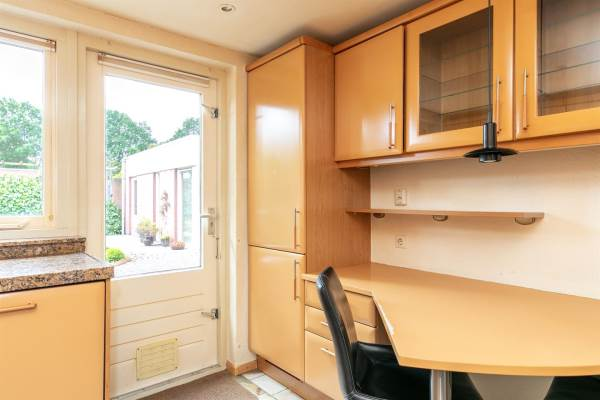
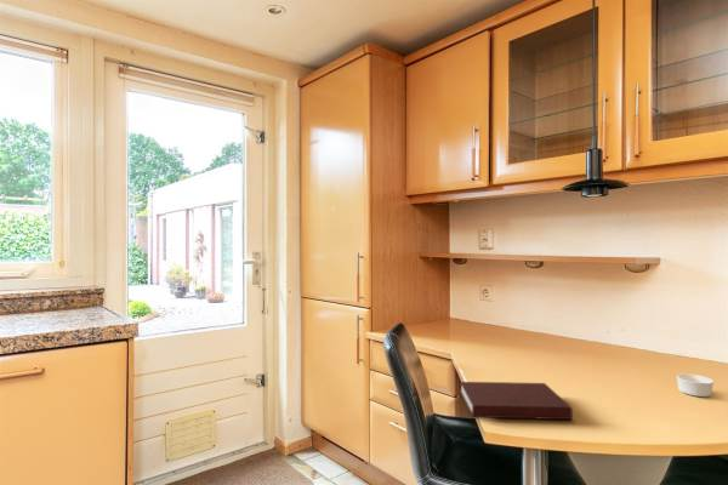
+ notebook (511, 399)
+ ramekin (694, 384)
